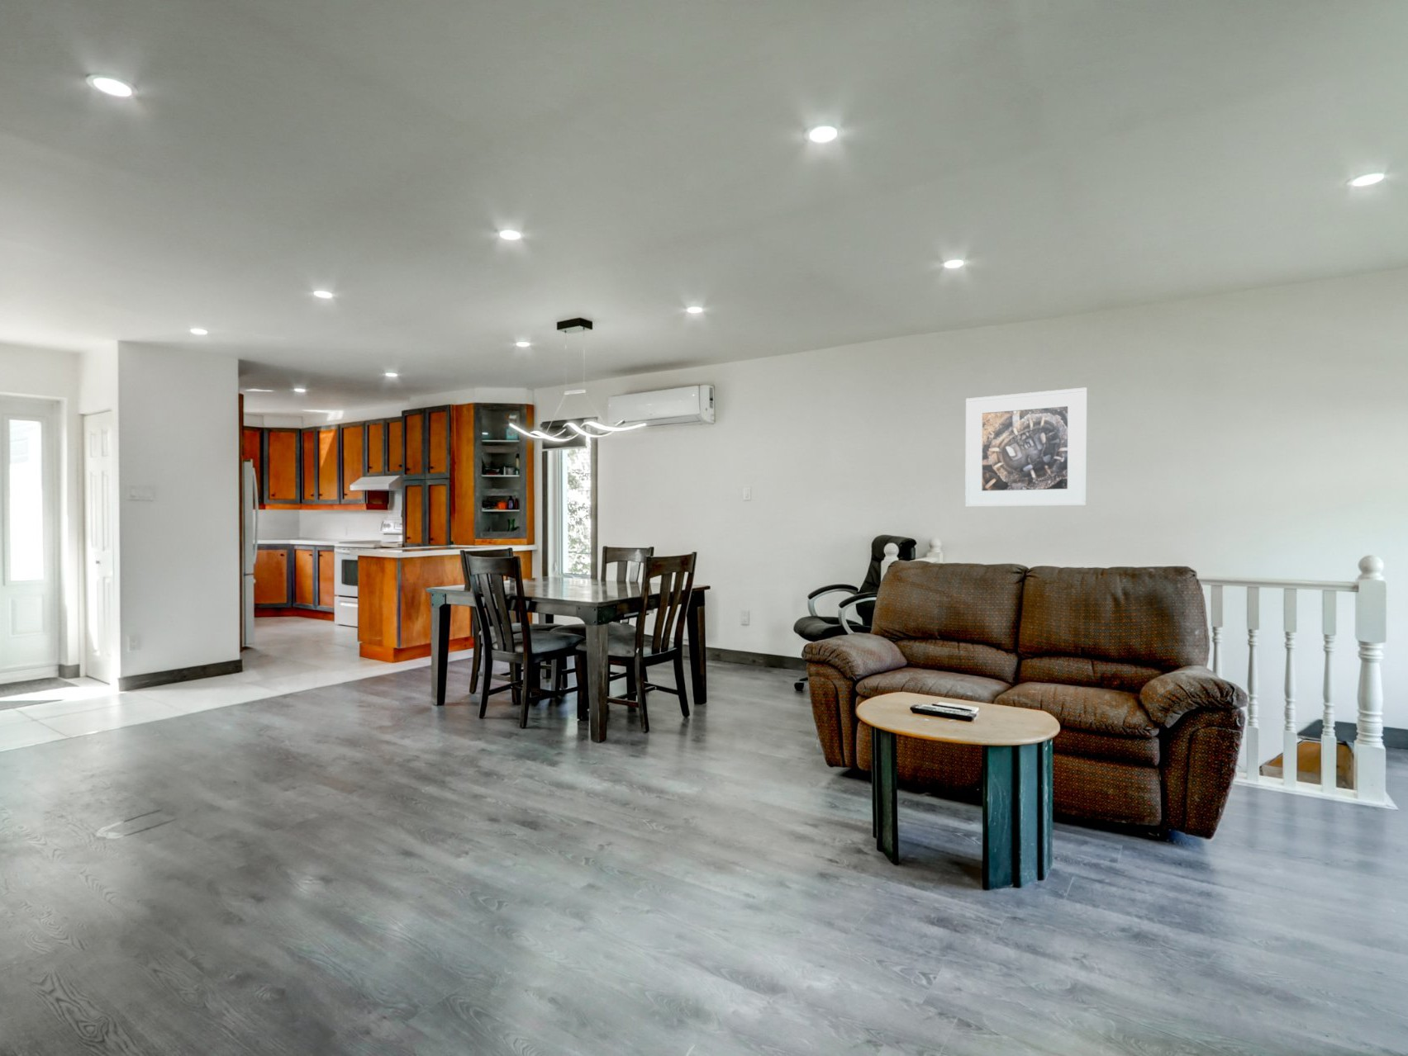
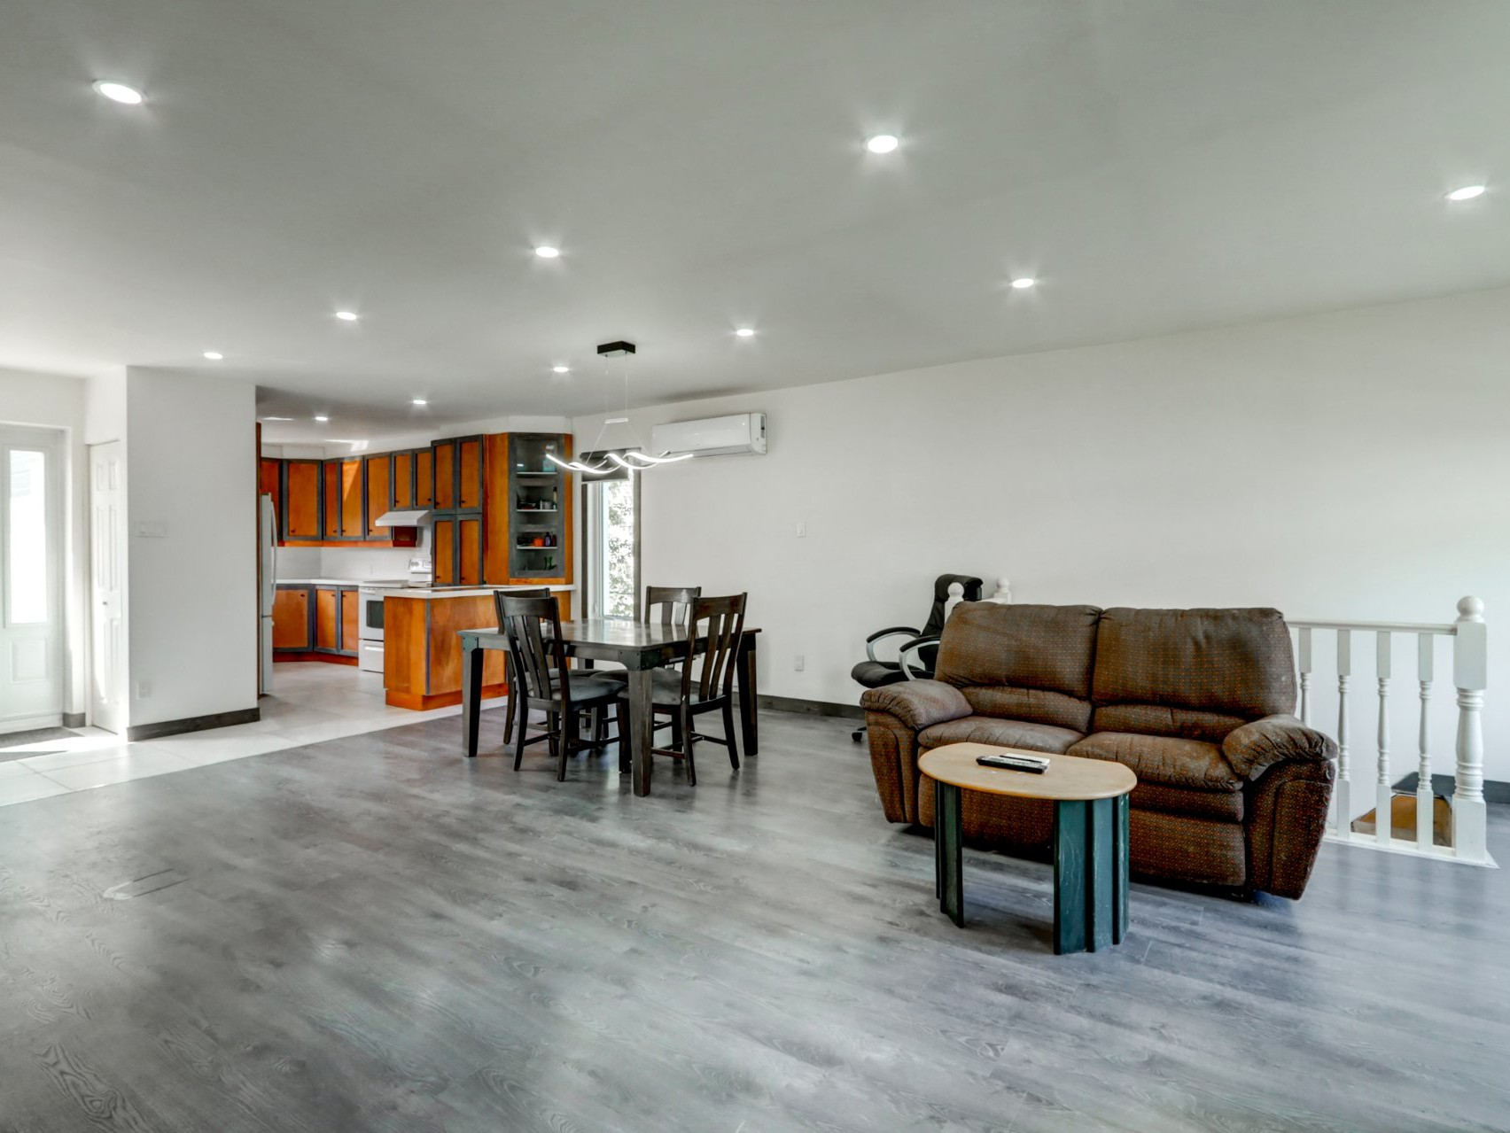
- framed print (1023, 449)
